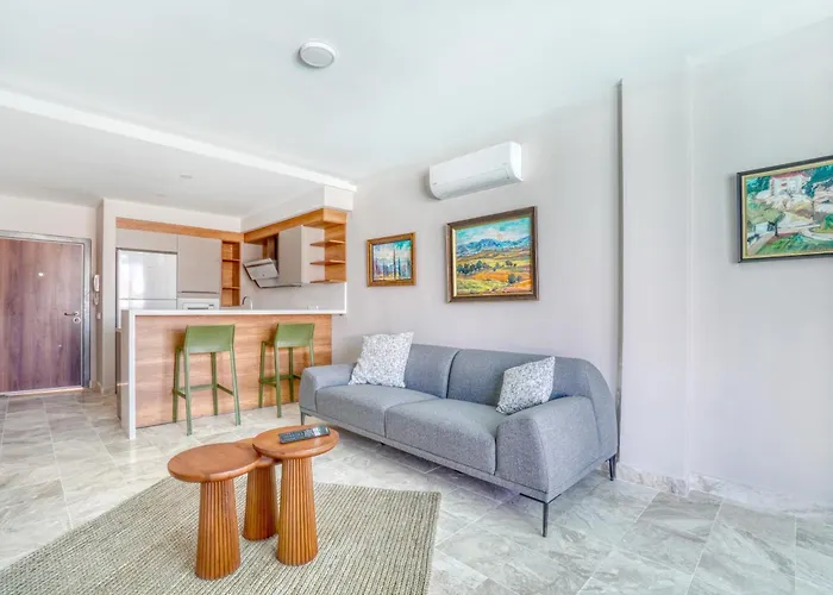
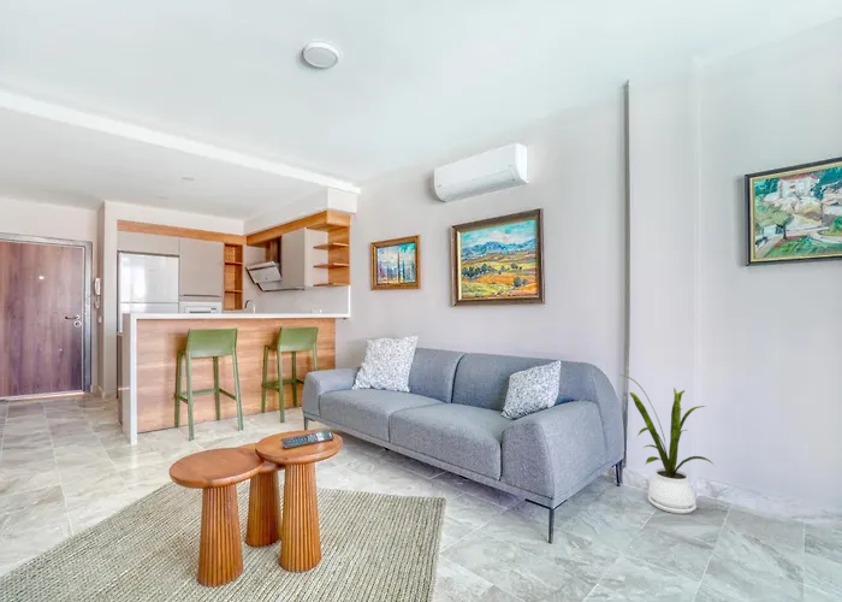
+ house plant (664, 439)
